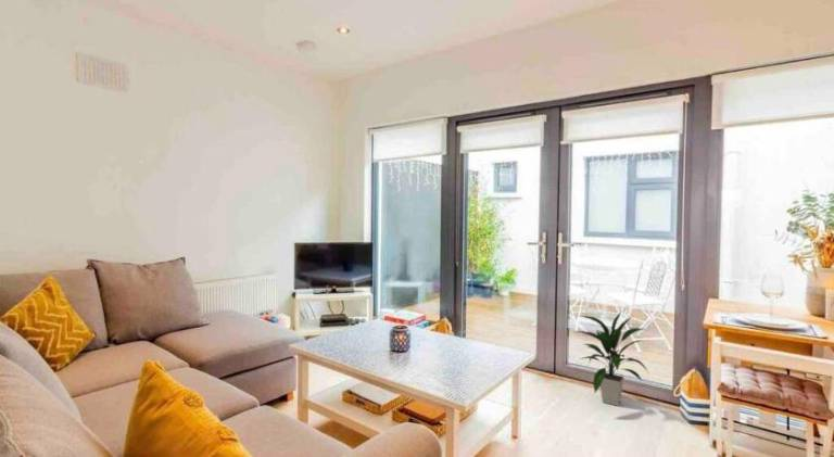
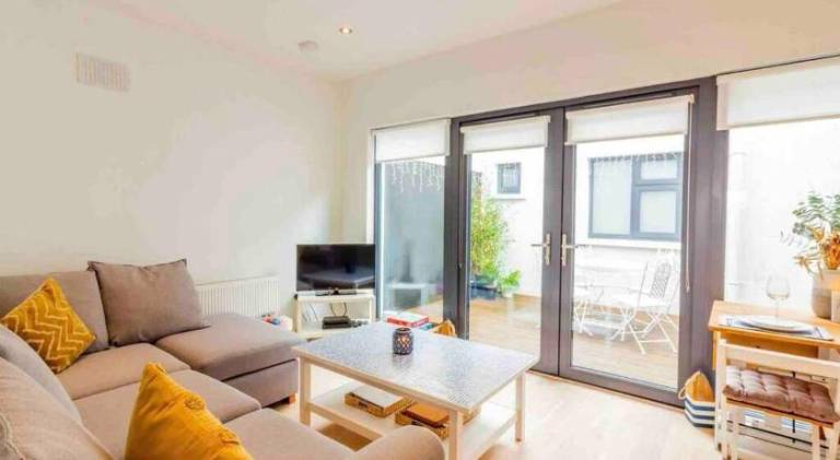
- indoor plant (609, 356)
